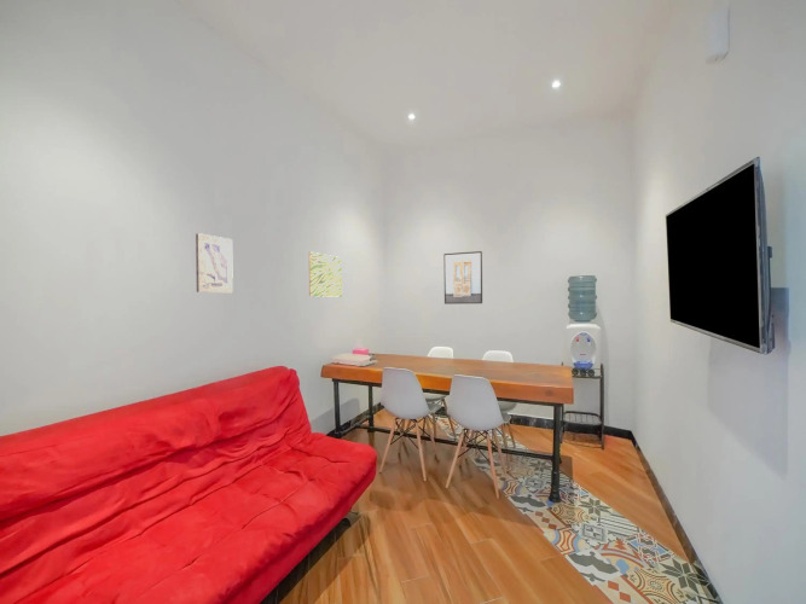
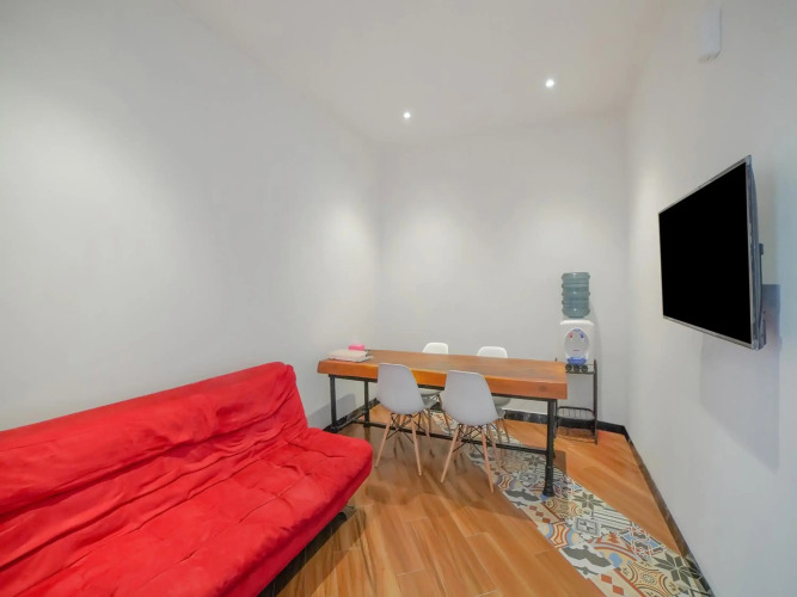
- wall art (326, 275)
- wall art (215, 263)
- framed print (463, 278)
